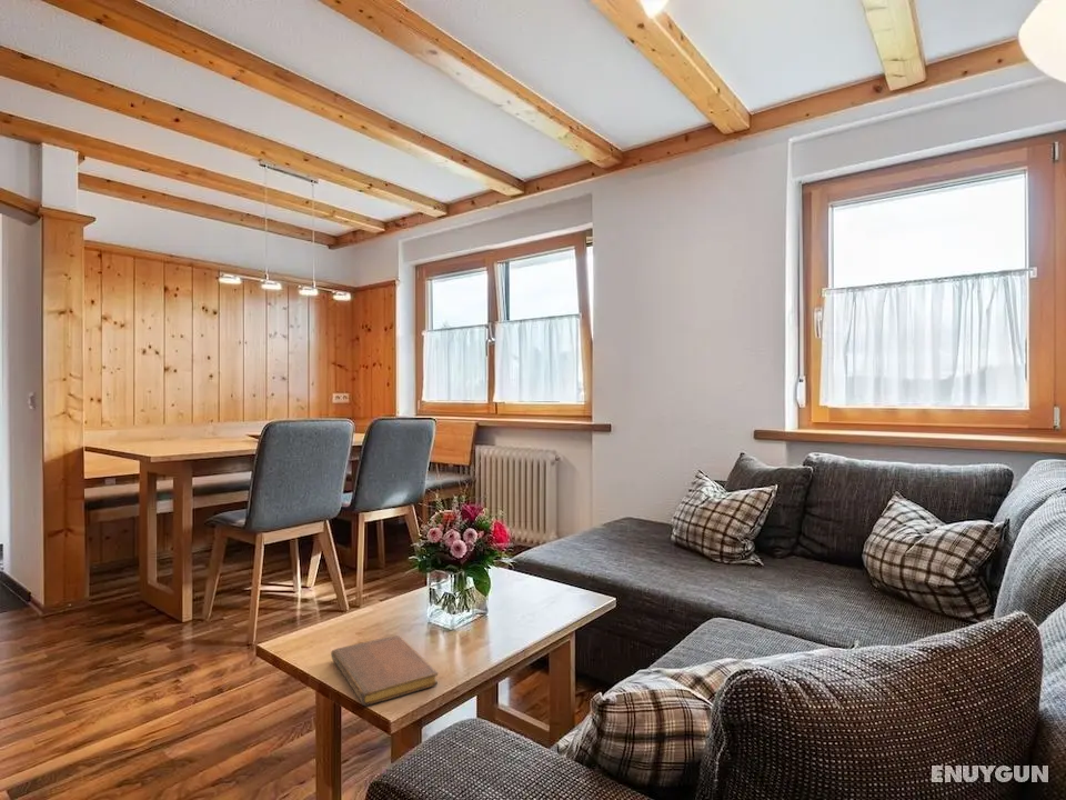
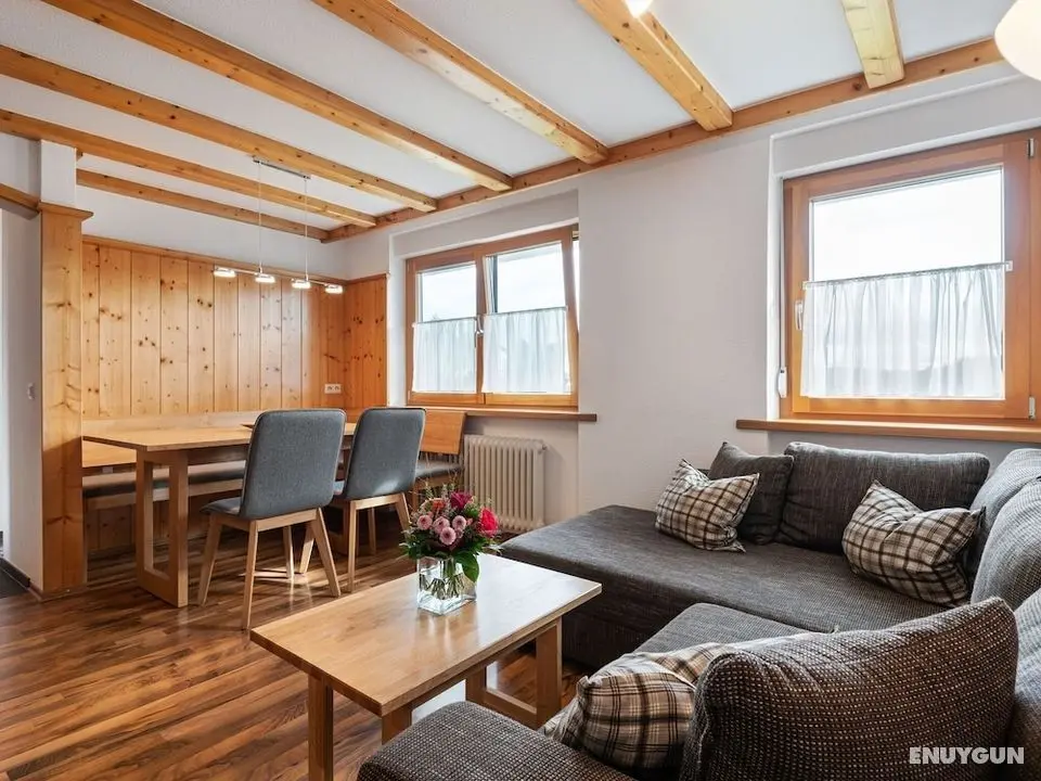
- notebook (382, 666)
